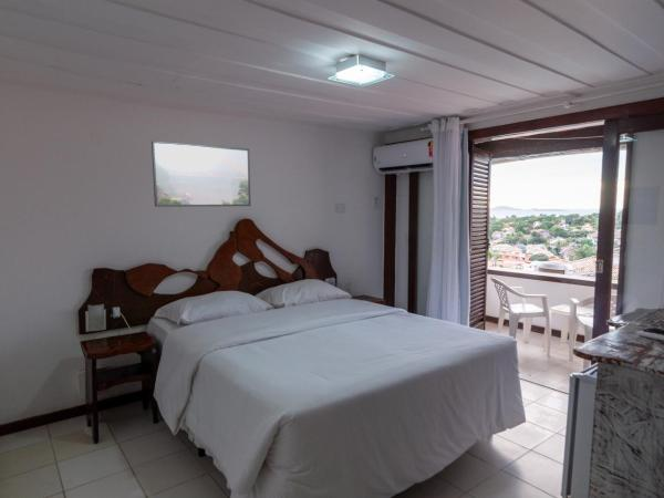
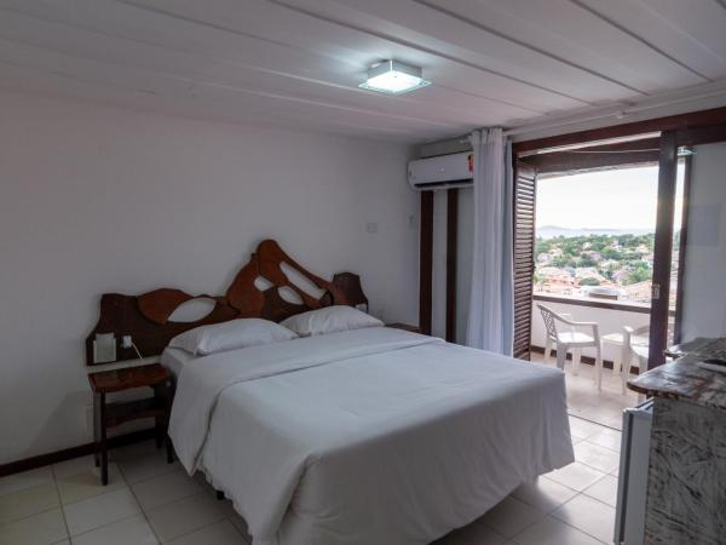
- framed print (205, 176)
